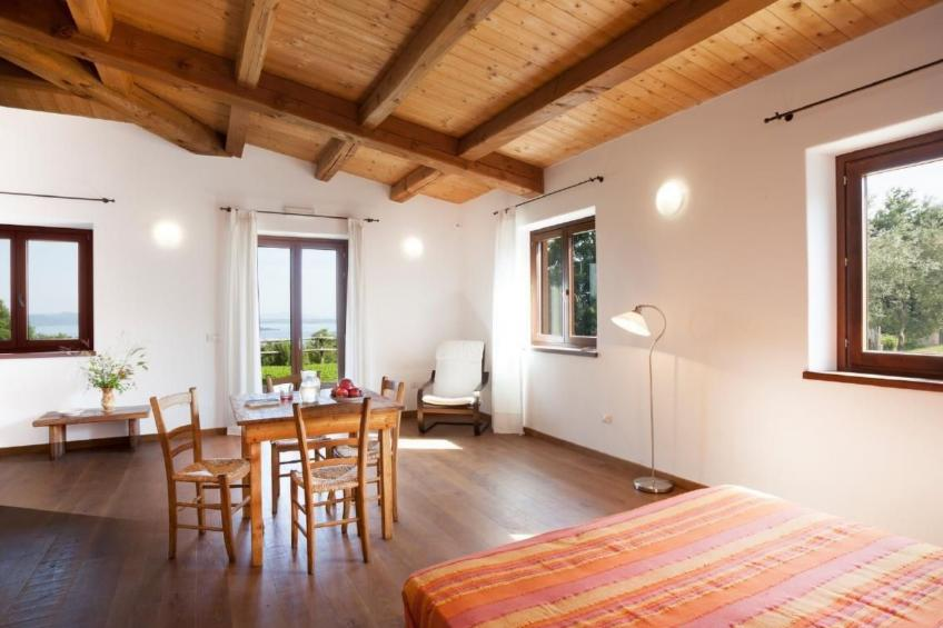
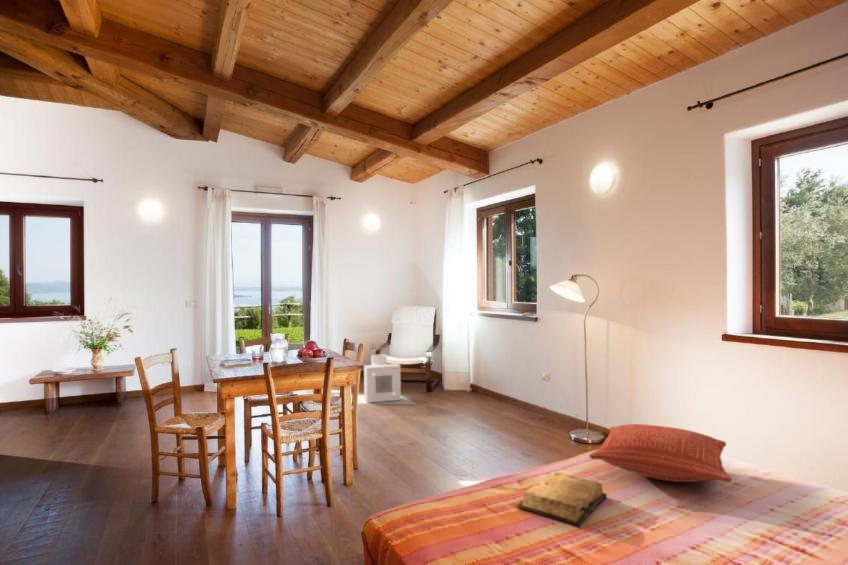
+ diary (565, 495)
+ pillow (660, 449)
+ air purifier (379, 376)
